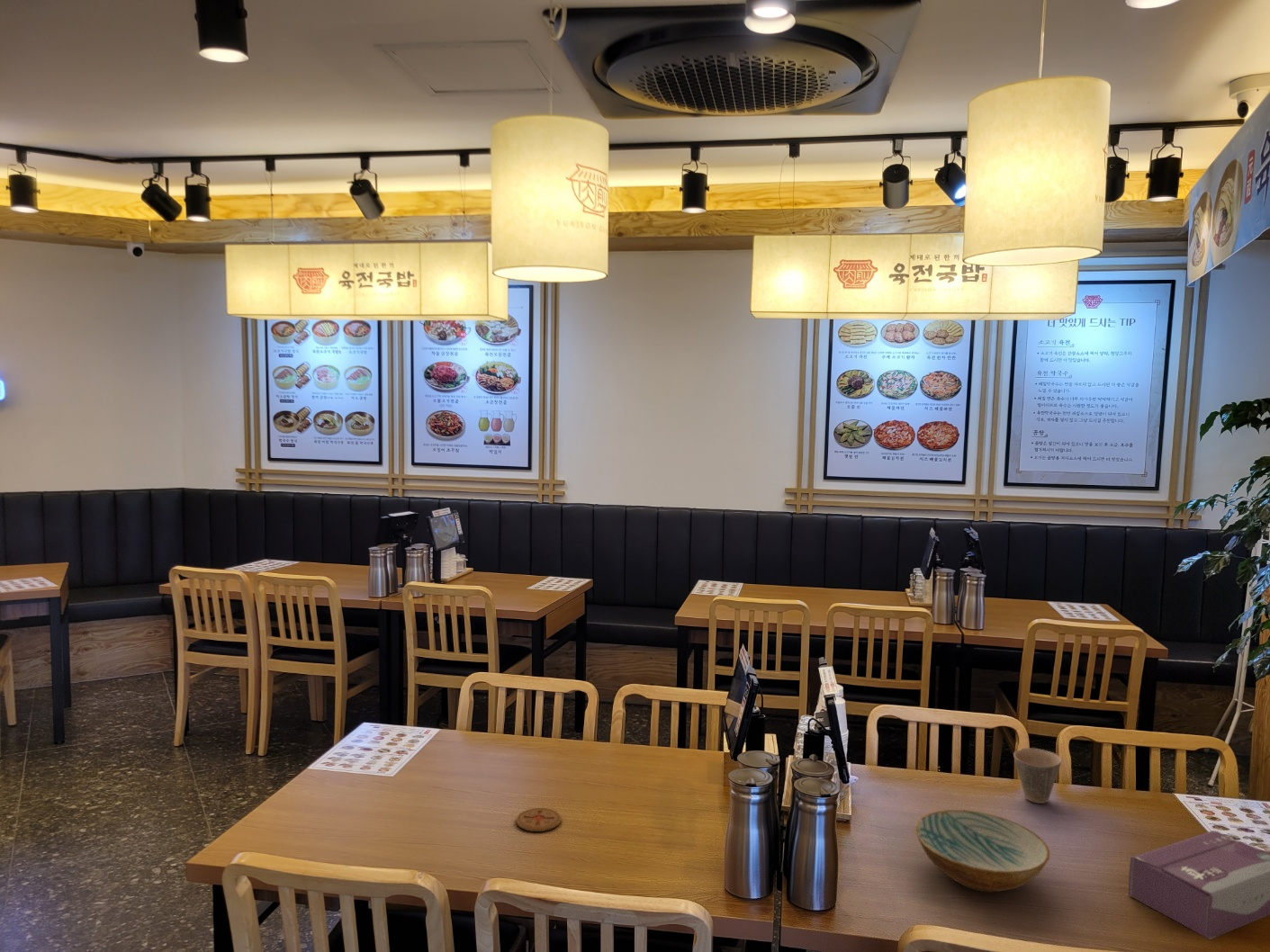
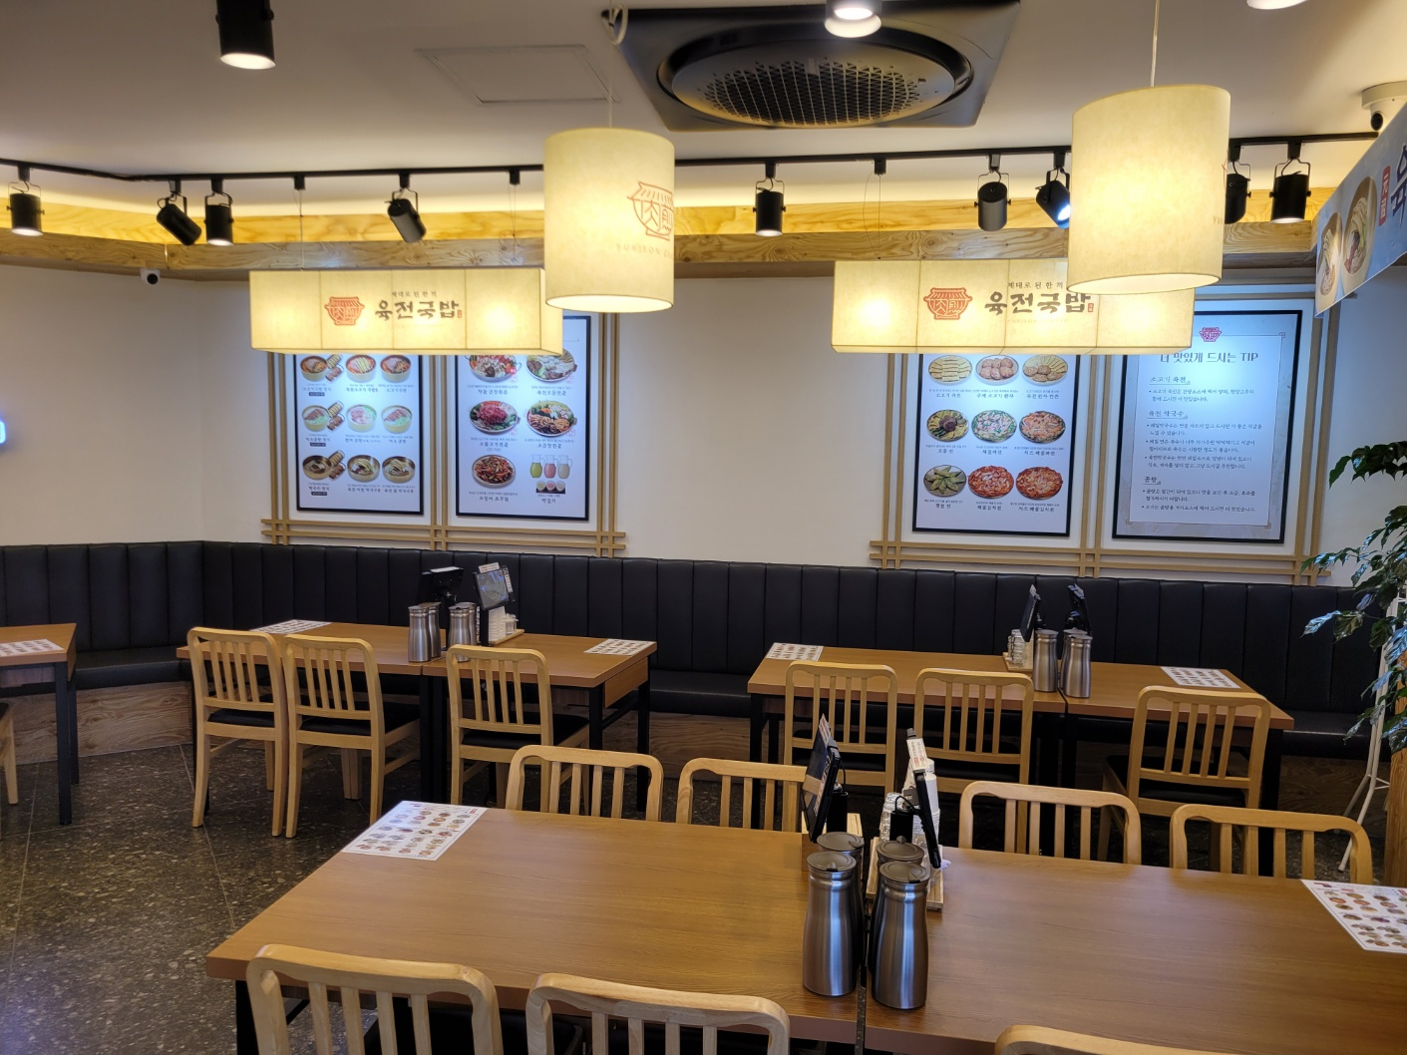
- coaster (538, 819)
- bowl (979, 858)
- cup (1036, 777)
- tissue box (1211, 879)
